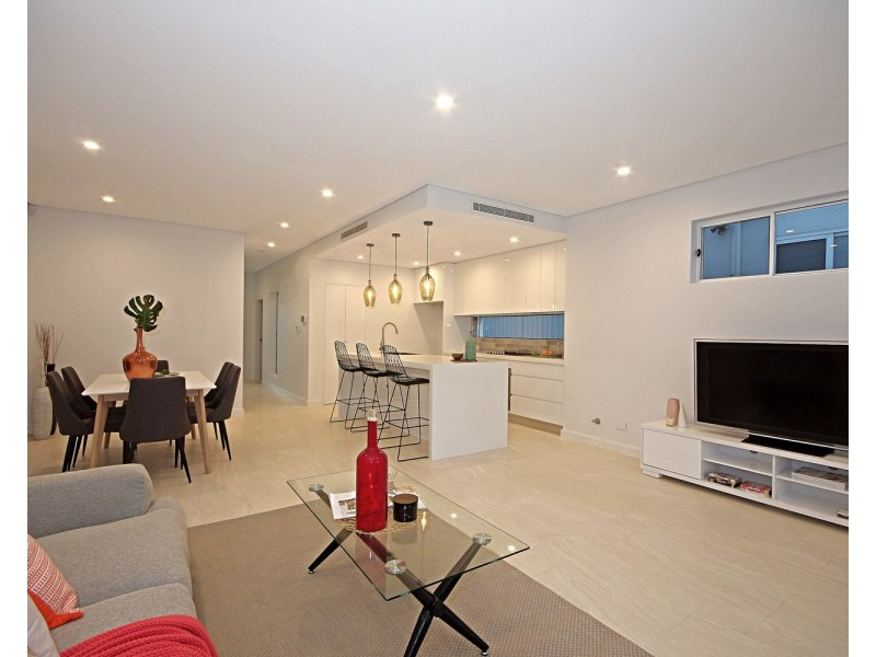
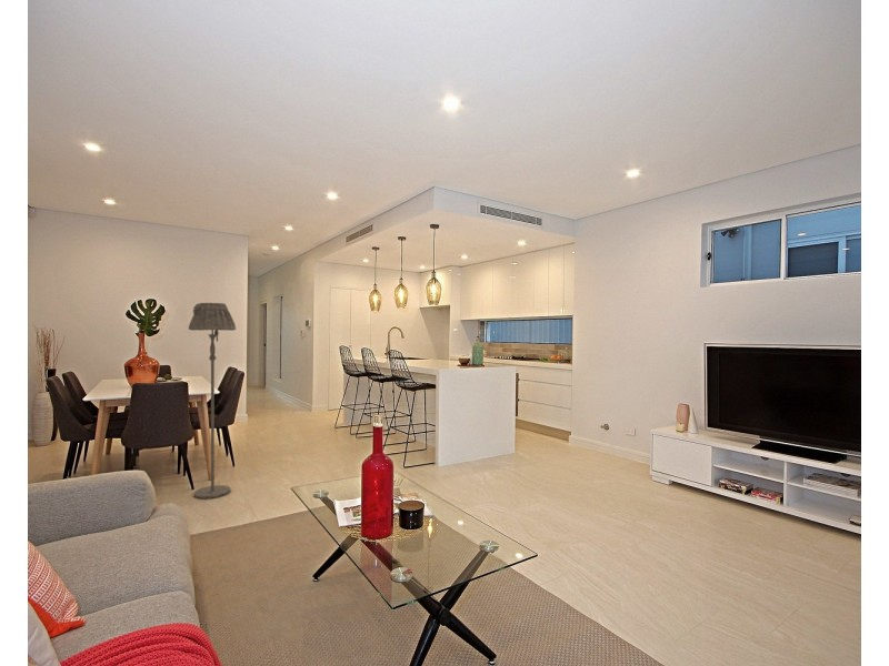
+ floor lamp (212, 397)
